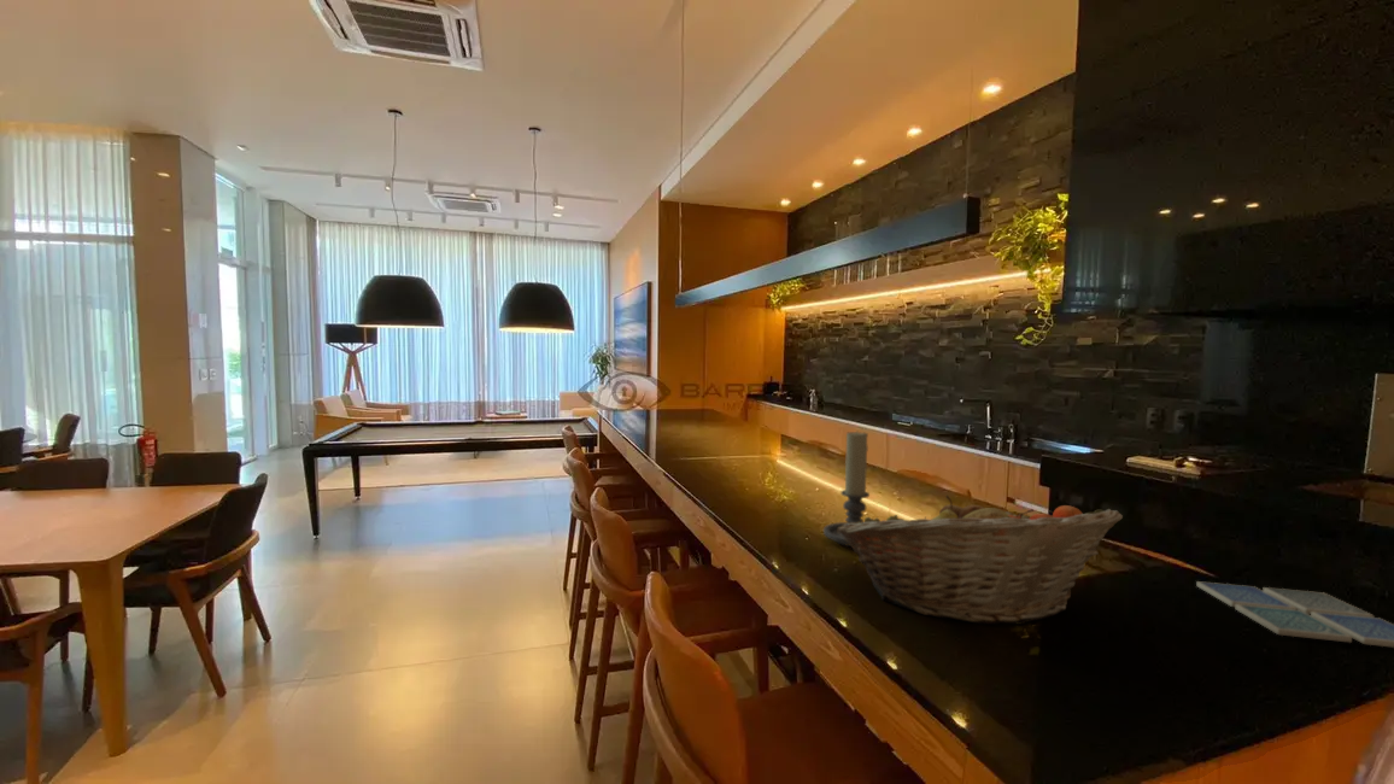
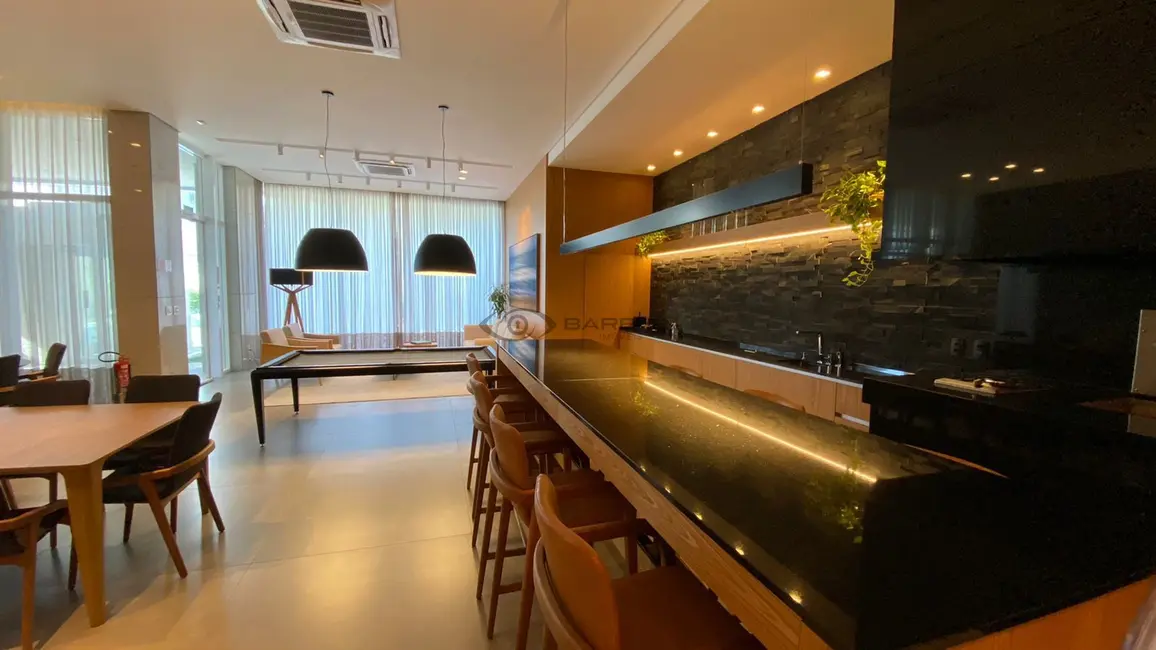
- drink coaster (1302, 612)
- candle holder (860, 485)
- fruit basket (971, 543)
